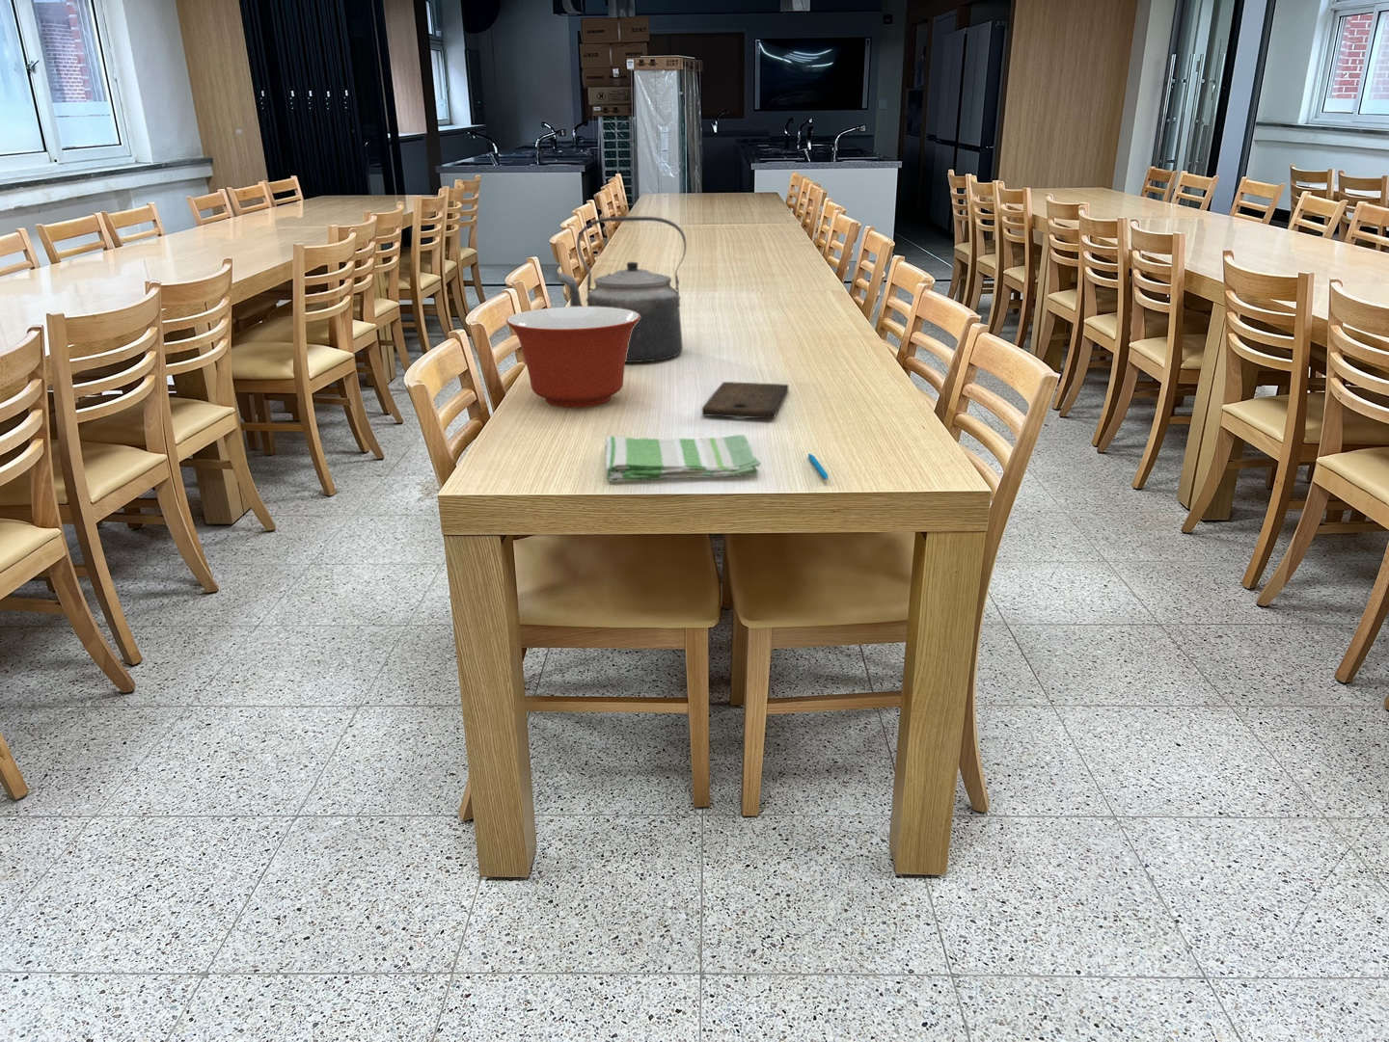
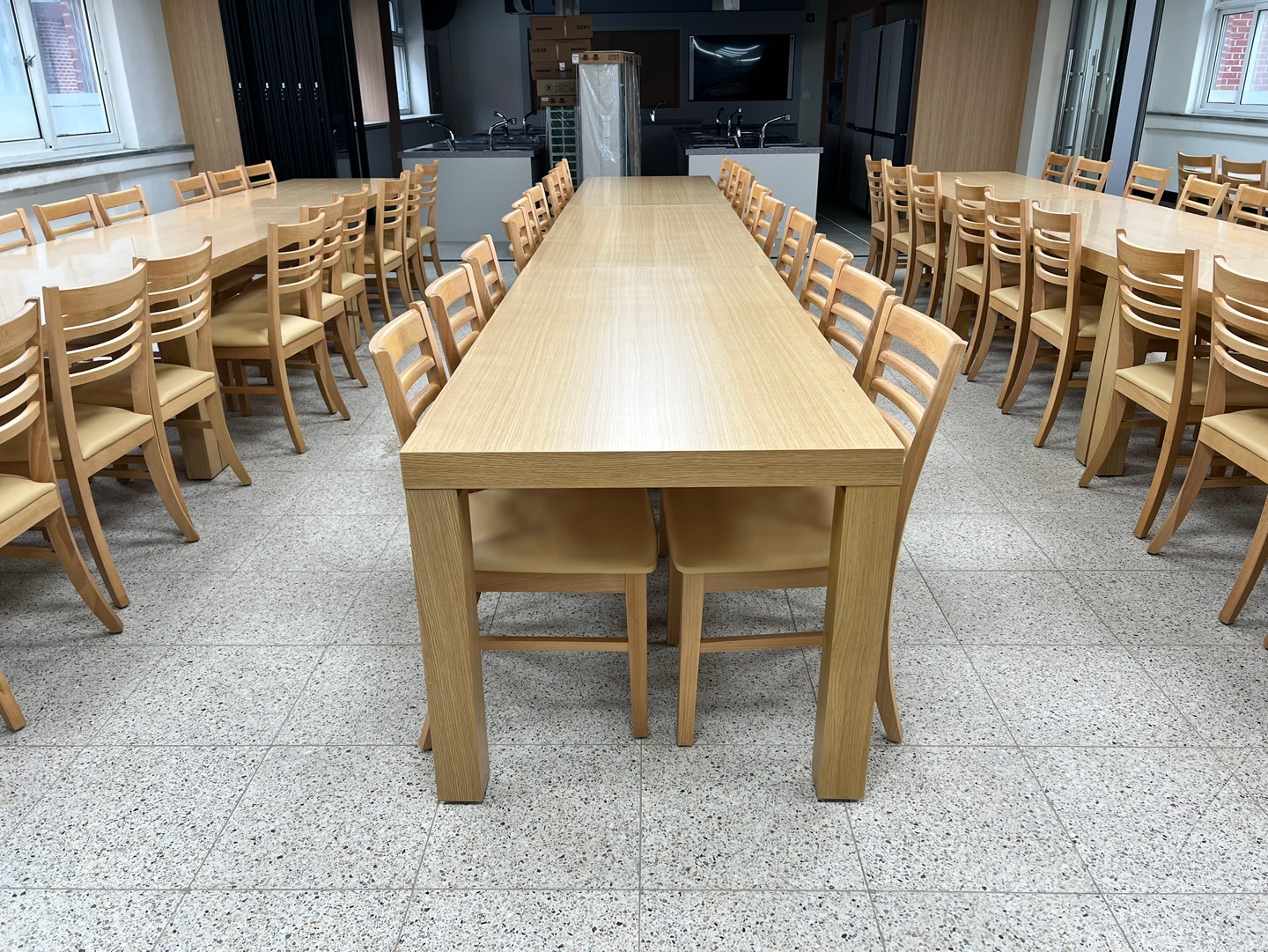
- dish towel (679, 454)
- mixing bowl (576, 359)
- pen (817, 465)
- cutting board (747, 400)
- kettle (622, 287)
